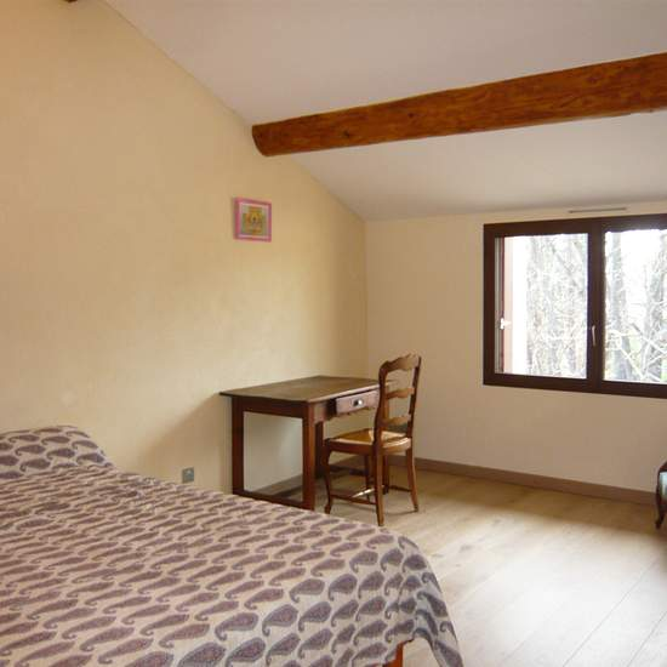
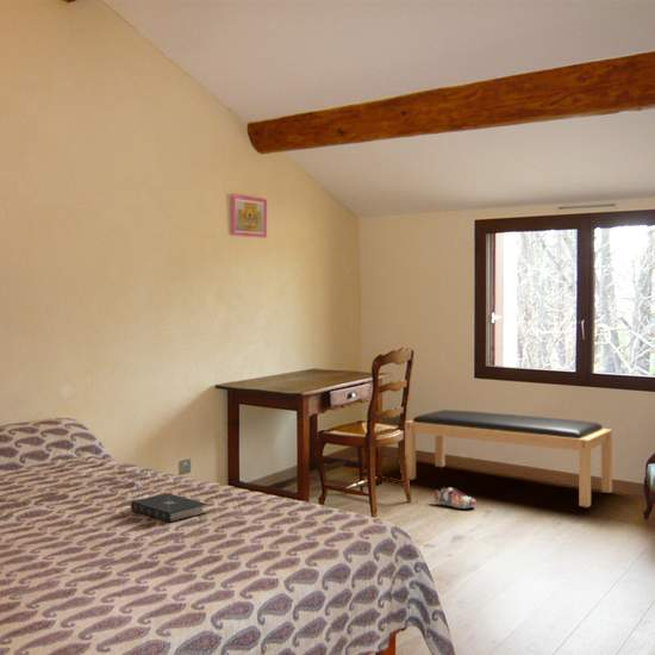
+ bench (504, 442)
+ book (168, 506)
+ shoe (455, 497)
